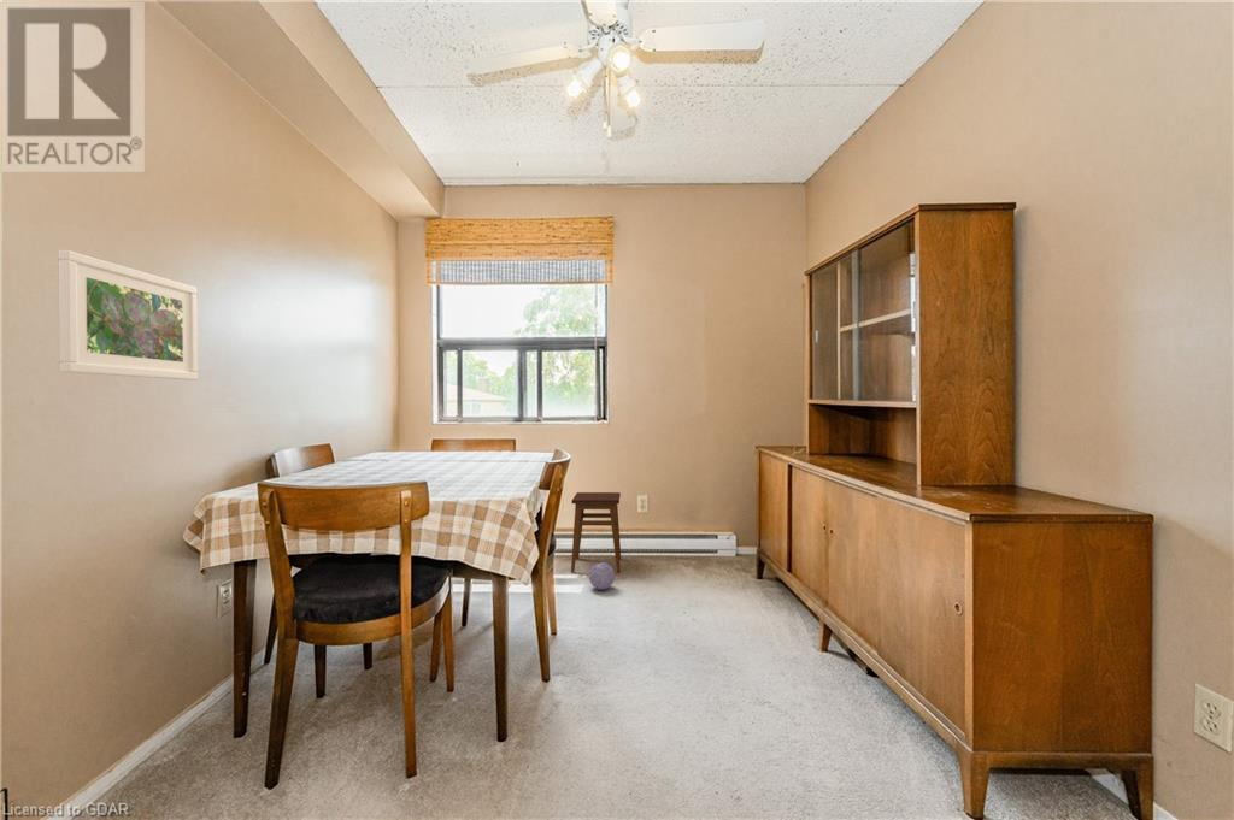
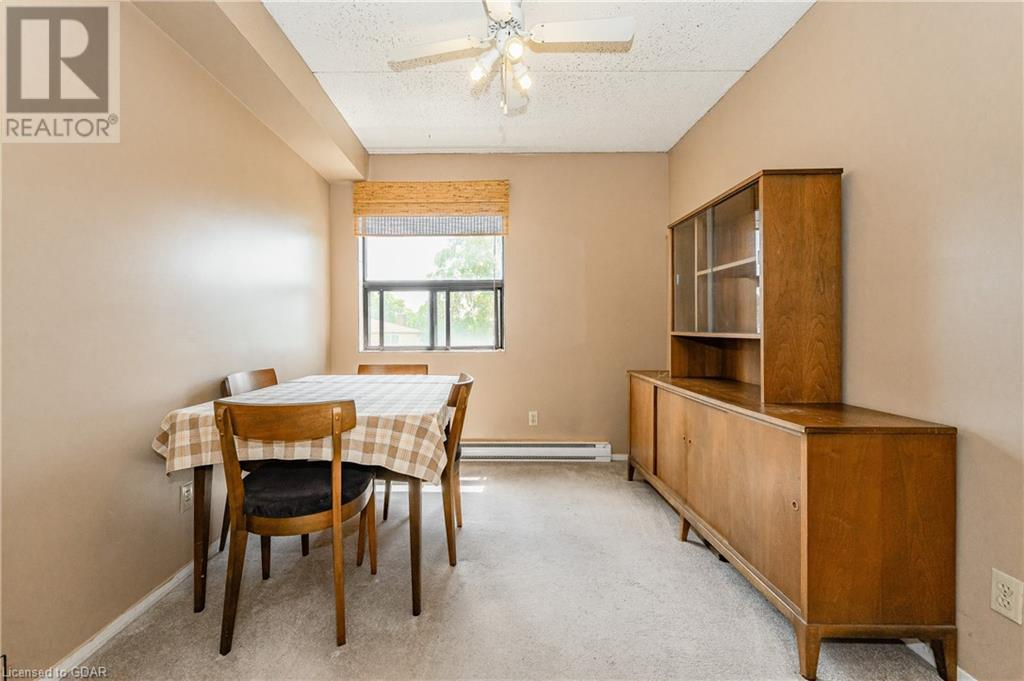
- stool (597, 524)
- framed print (137, 324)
- decorative ball (601, 576)
